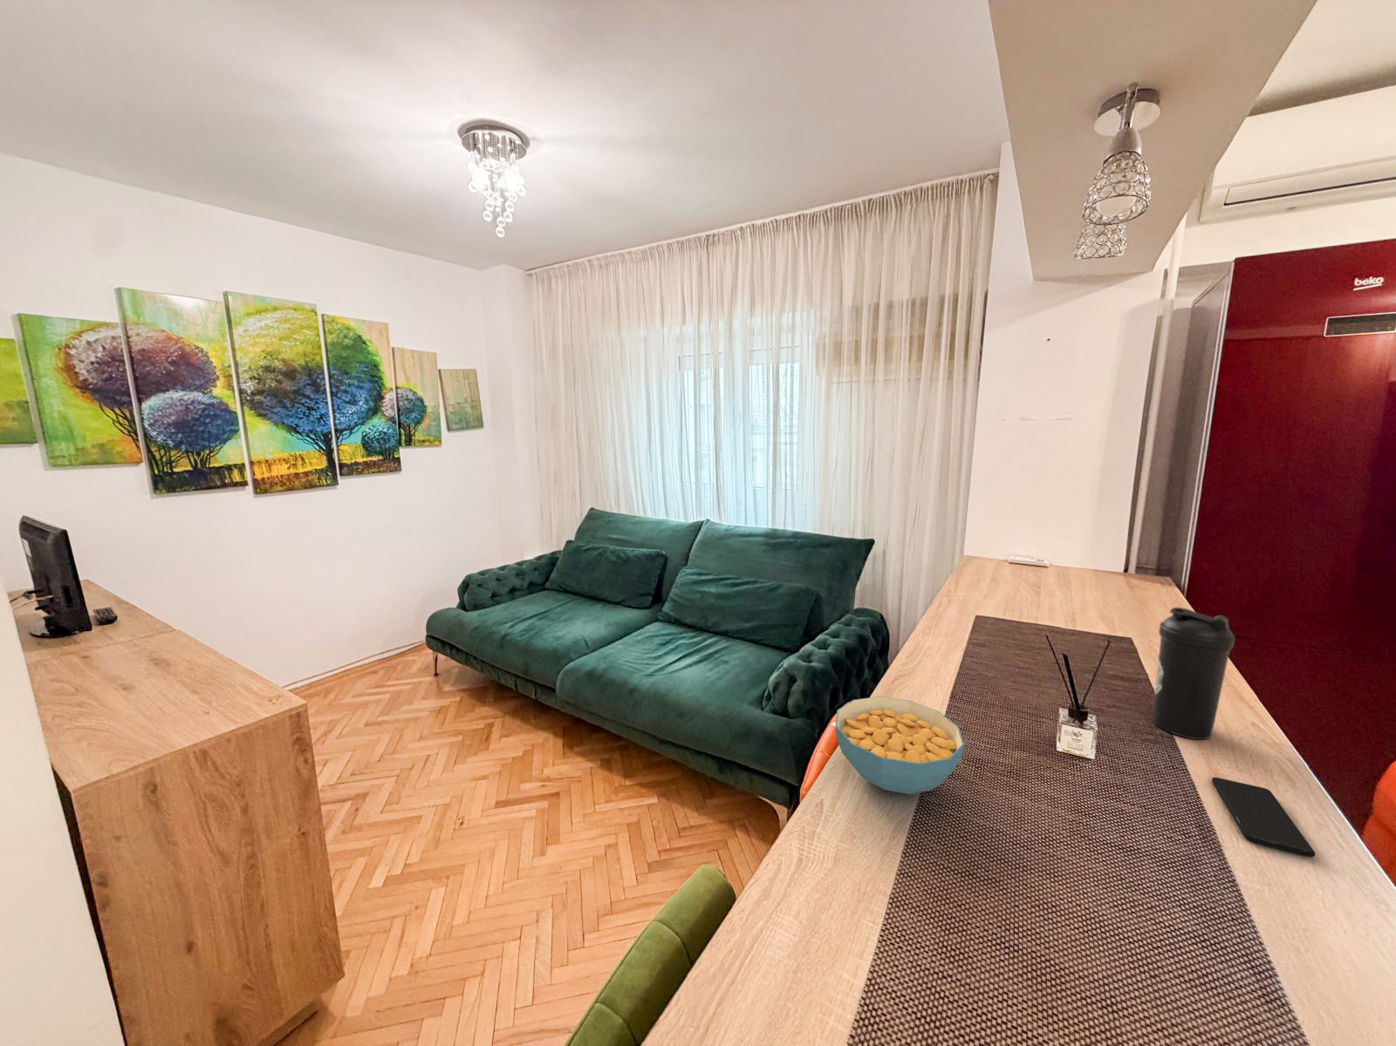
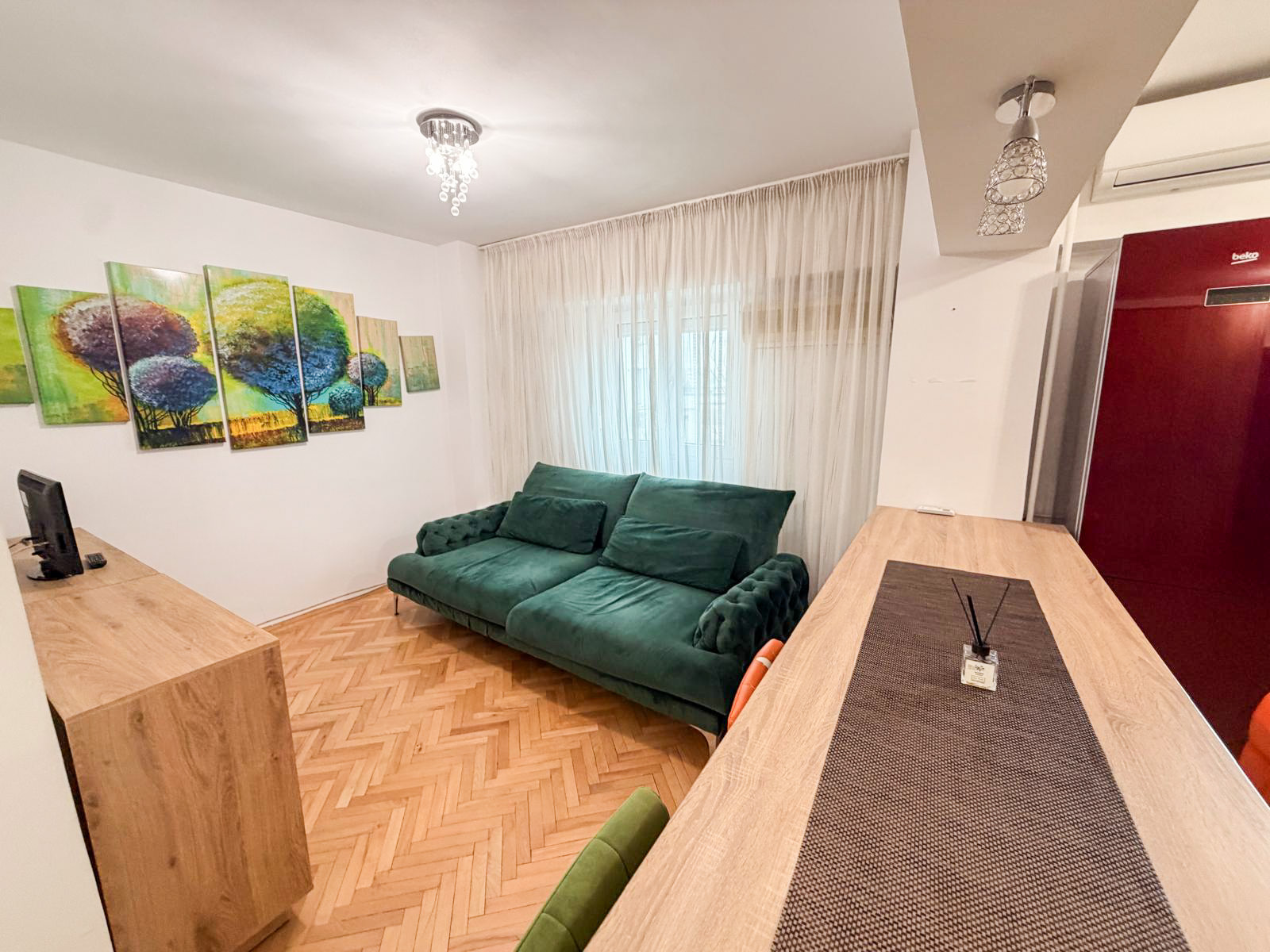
- water bottle (1189, 671)
- smartphone (1259, 813)
- cereal bowl (895, 753)
